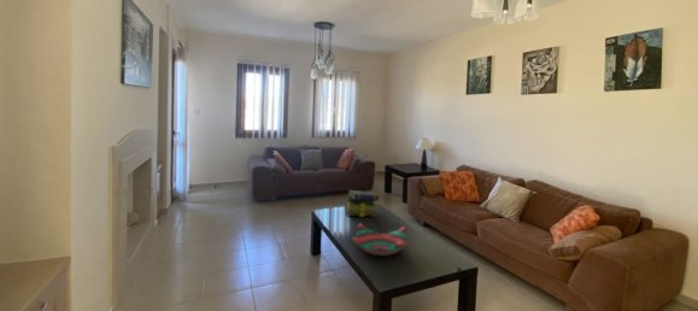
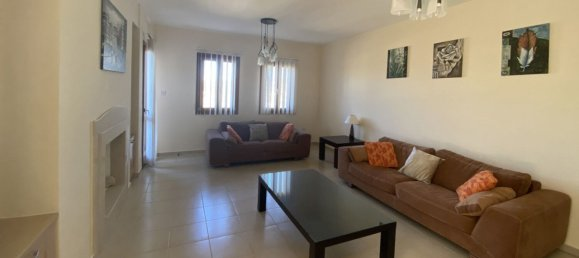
- decorative bowl (380, 241)
- stack of books (360, 203)
